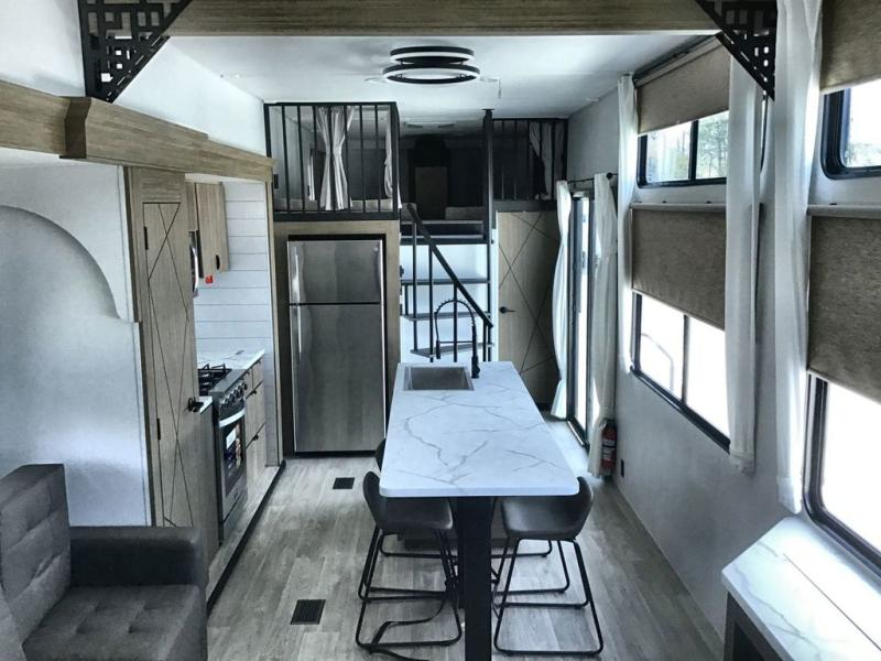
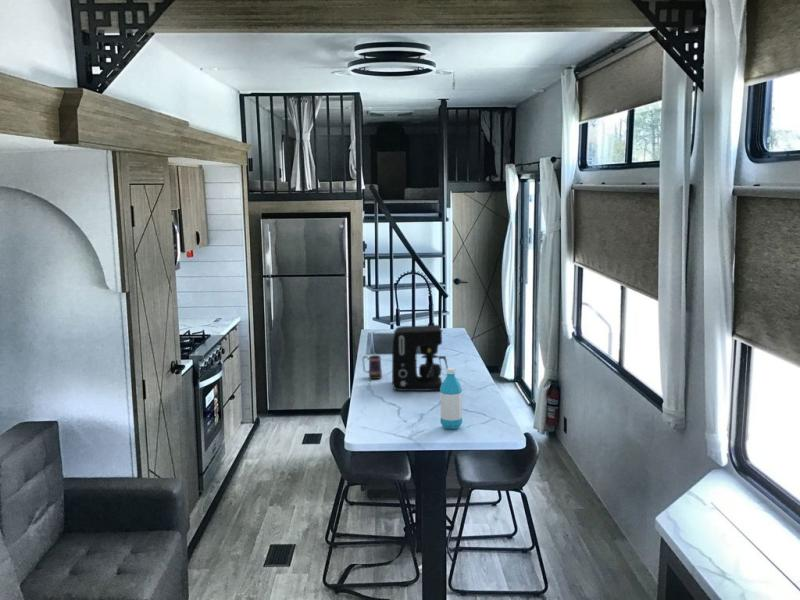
+ water bottle (451, 398)
+ mug (372, 366)
+ coffee maker (421, 357)
